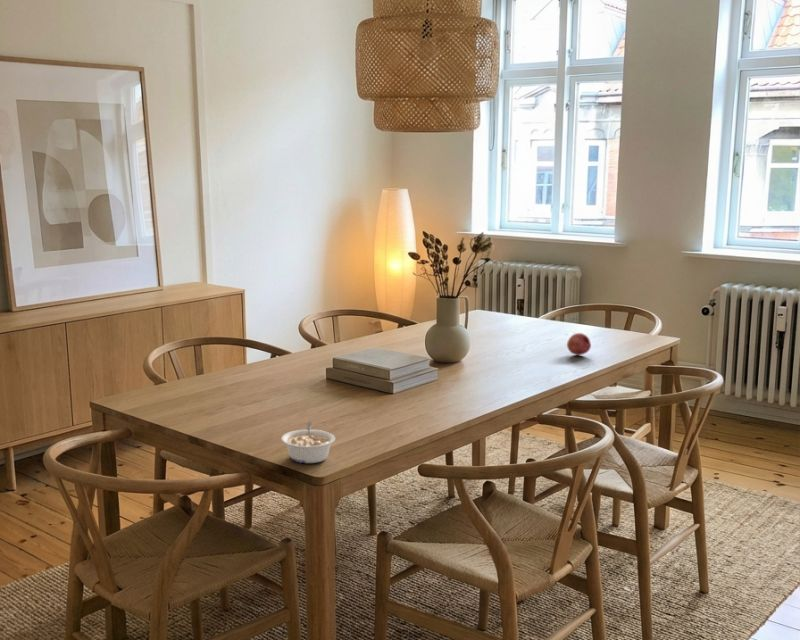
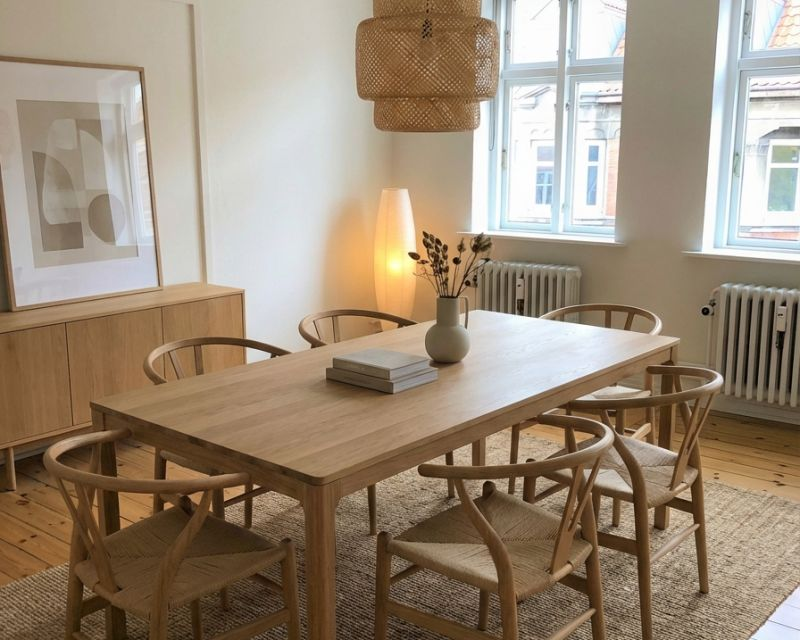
- legume (307, 444)
- fruit (578, 343)
